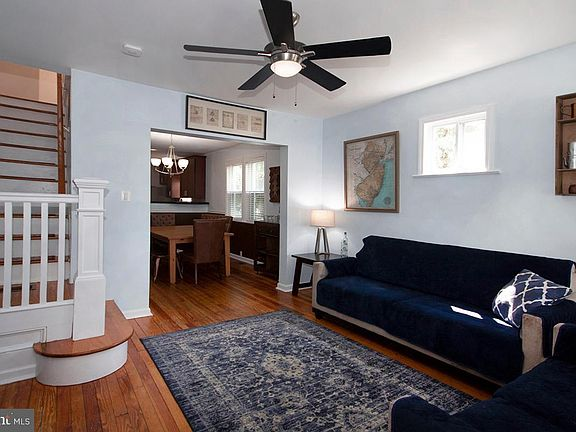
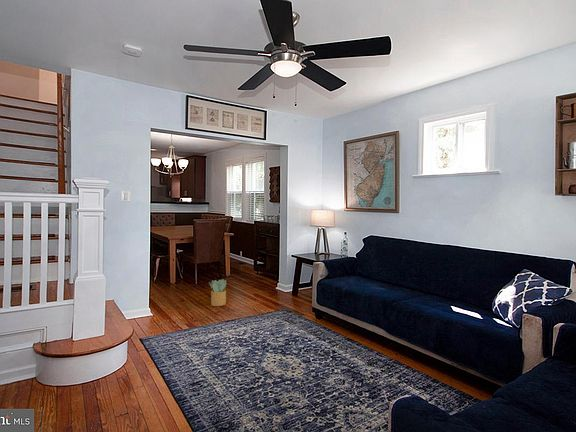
+ potted plant (217, 292)
